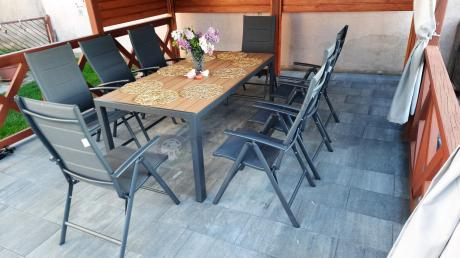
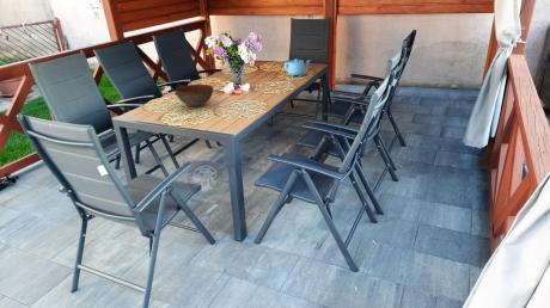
+ bowl (195, 96)
+ teapot (297, 67)
